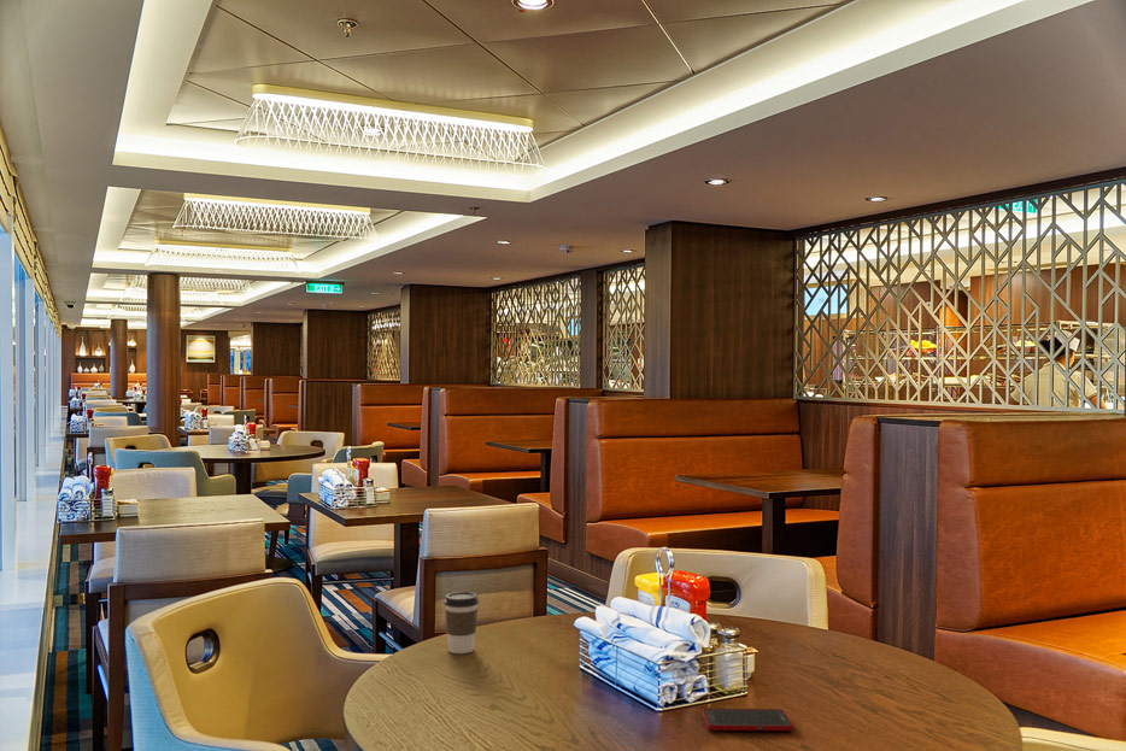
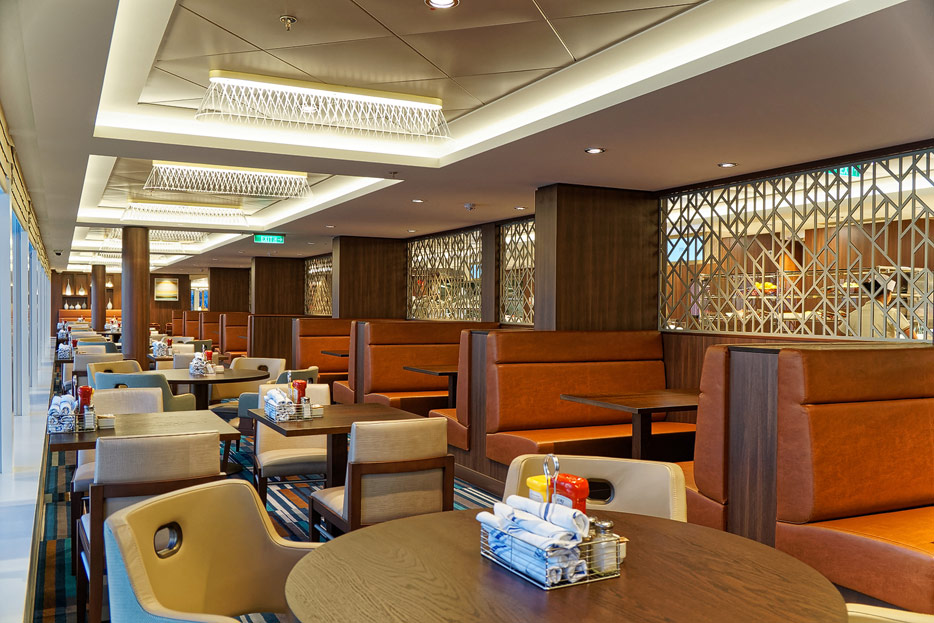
- coffee cup (461, 622)
- cell phone (746, 720)
